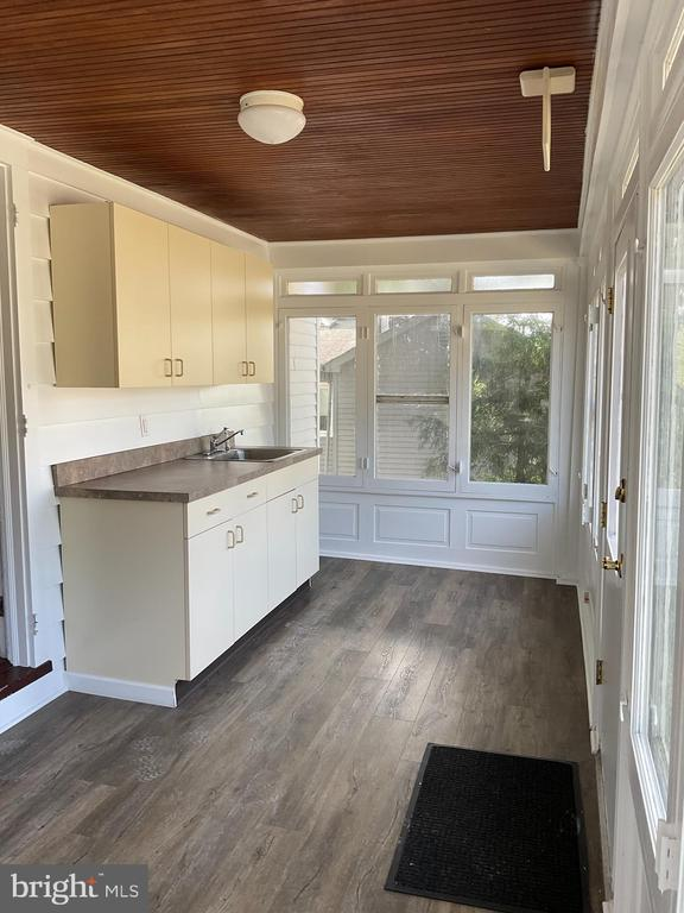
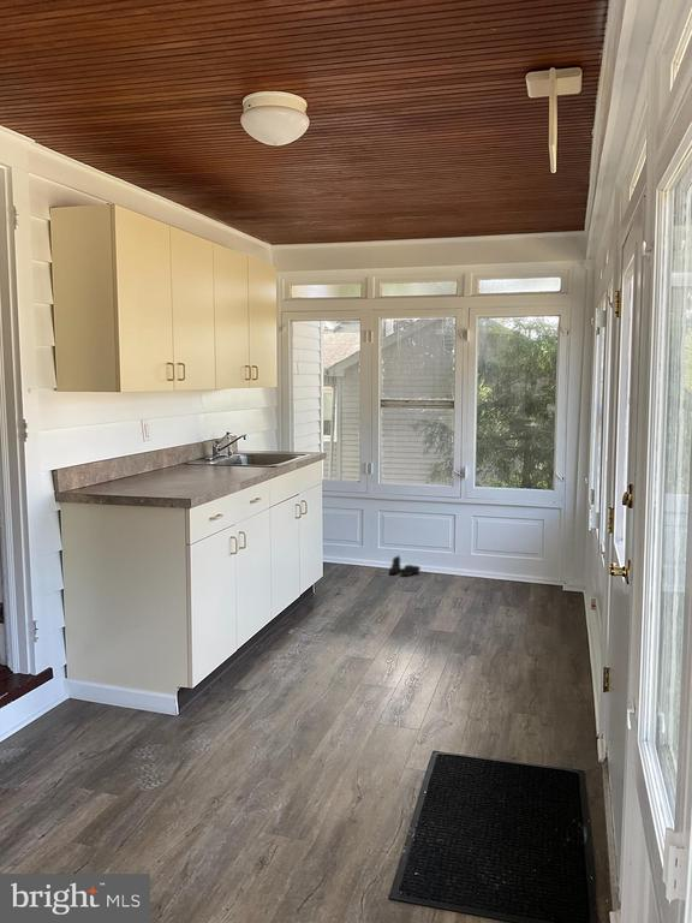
+ boots (405, 565)
